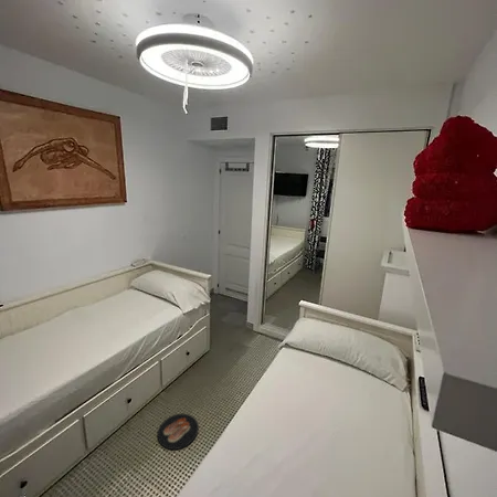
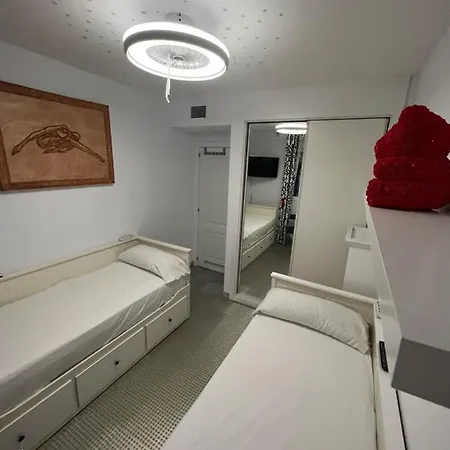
- slippers (178, 427)
